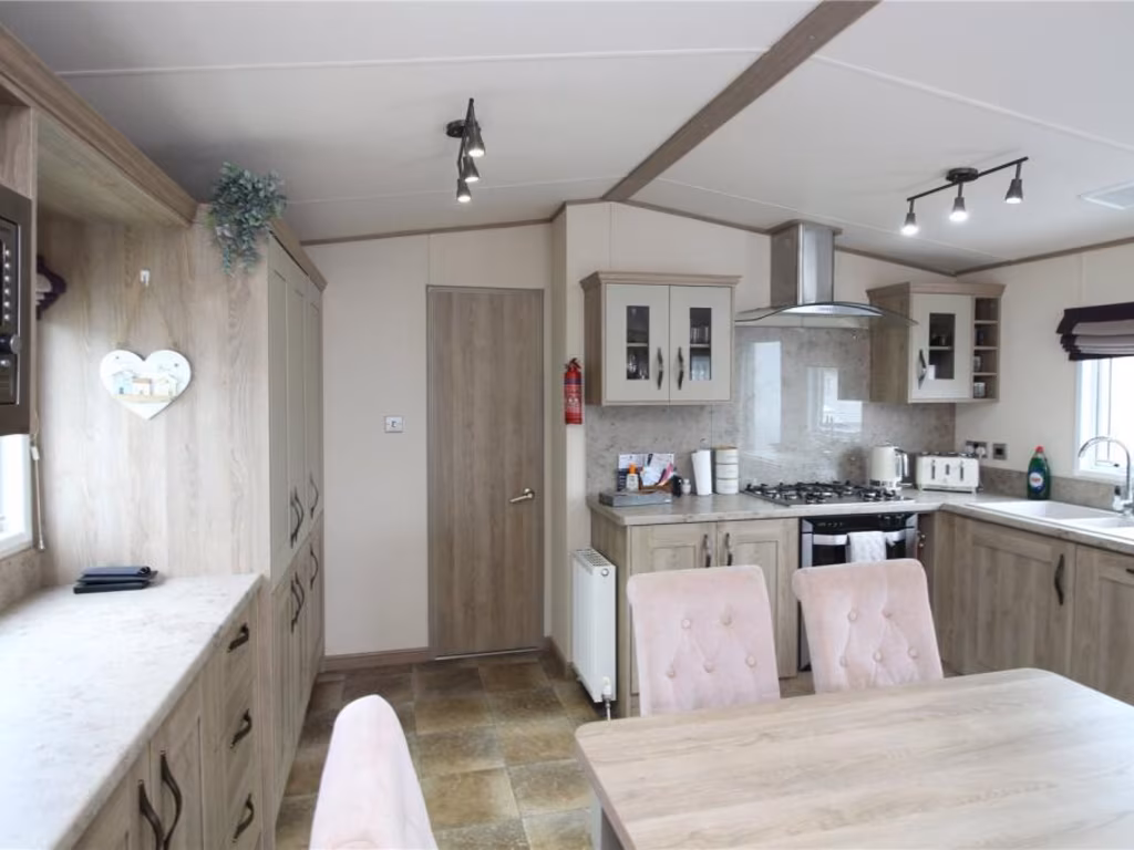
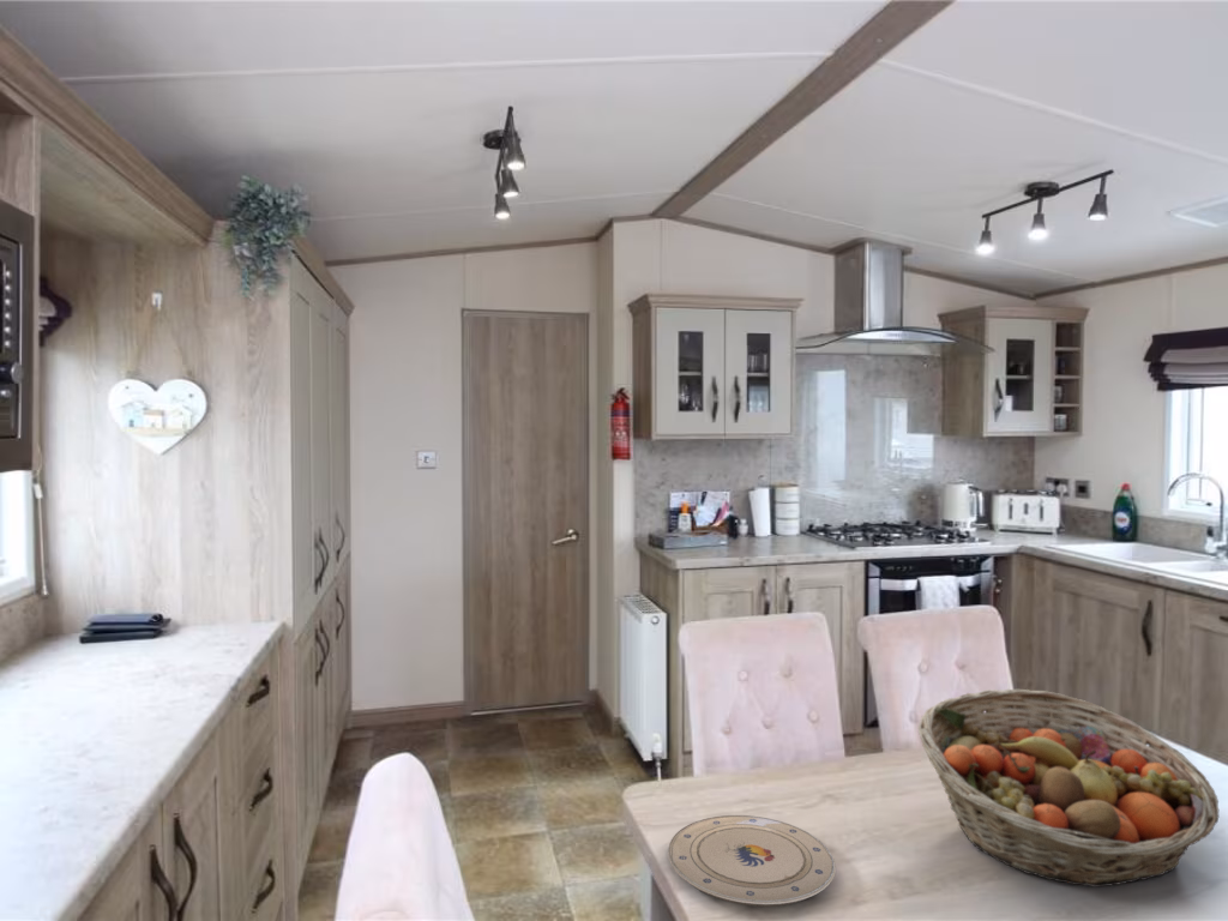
+ fruit basket (1059, 779)
+ plate (750, 859)
